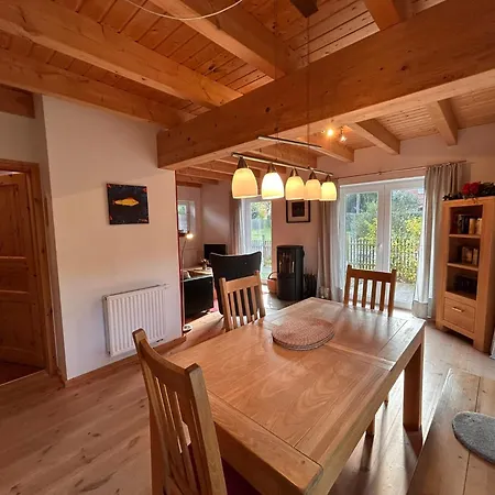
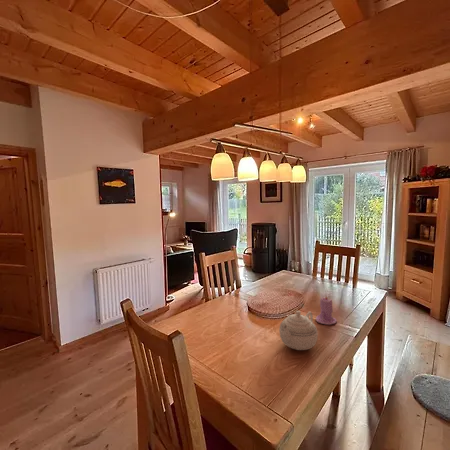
+ teapot (298, 328)
+ candle (325, 307)
